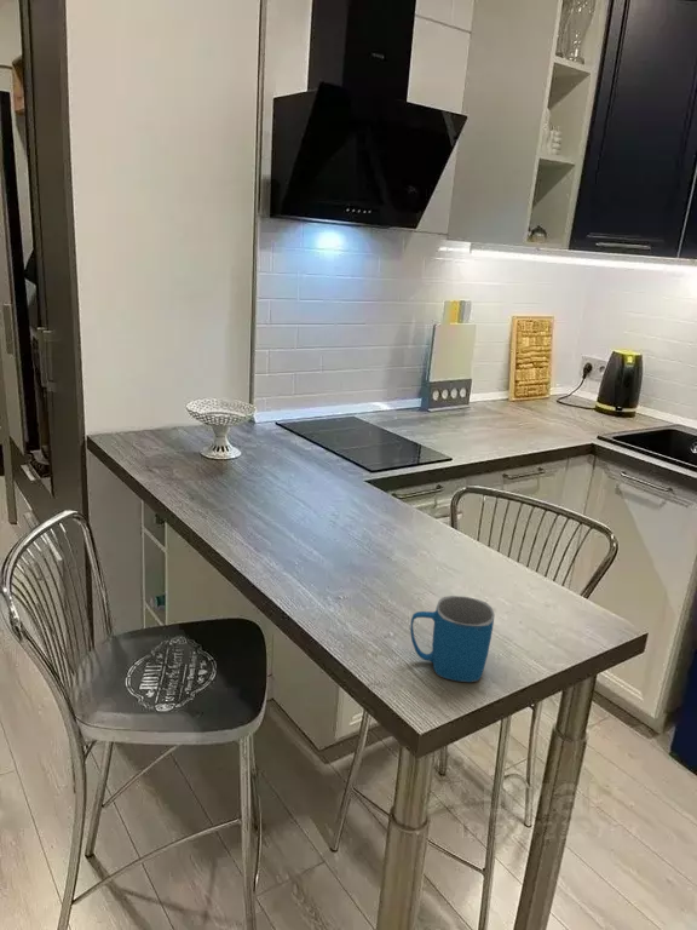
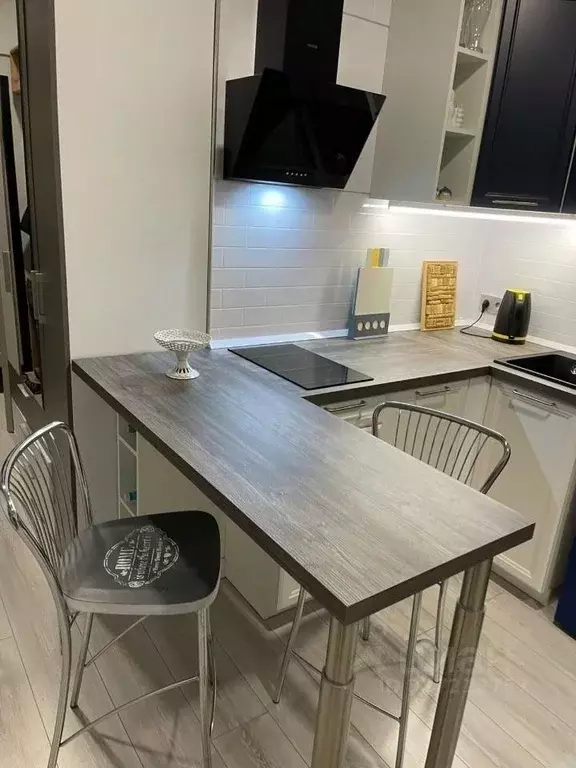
- mug (449, 637)
